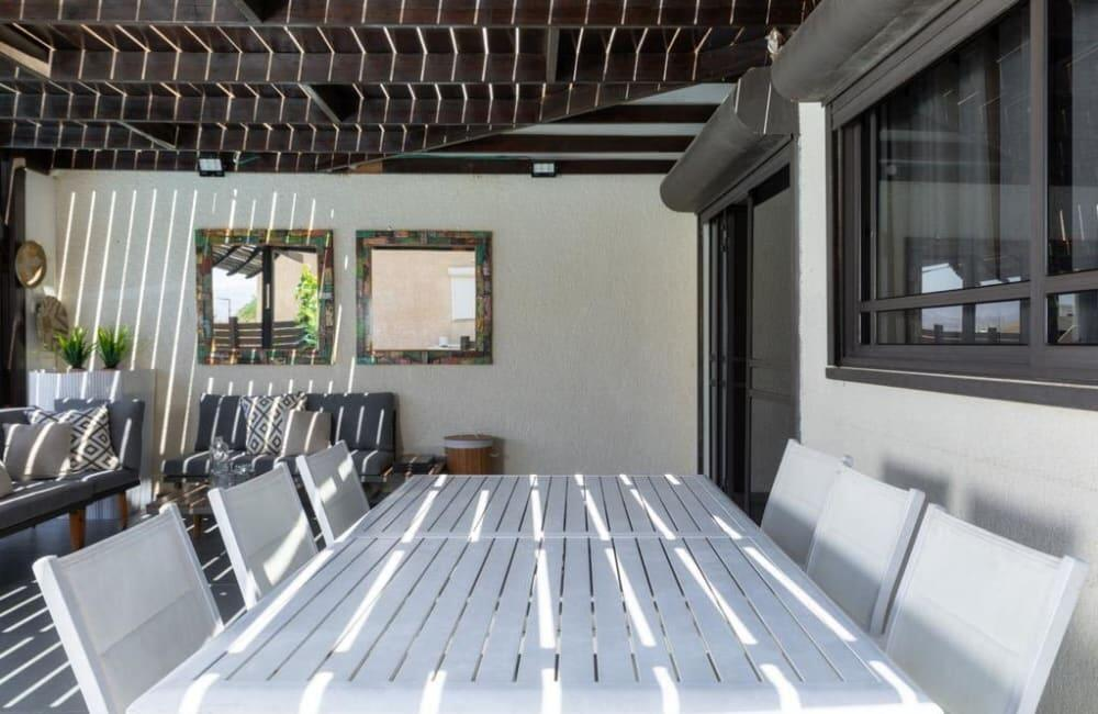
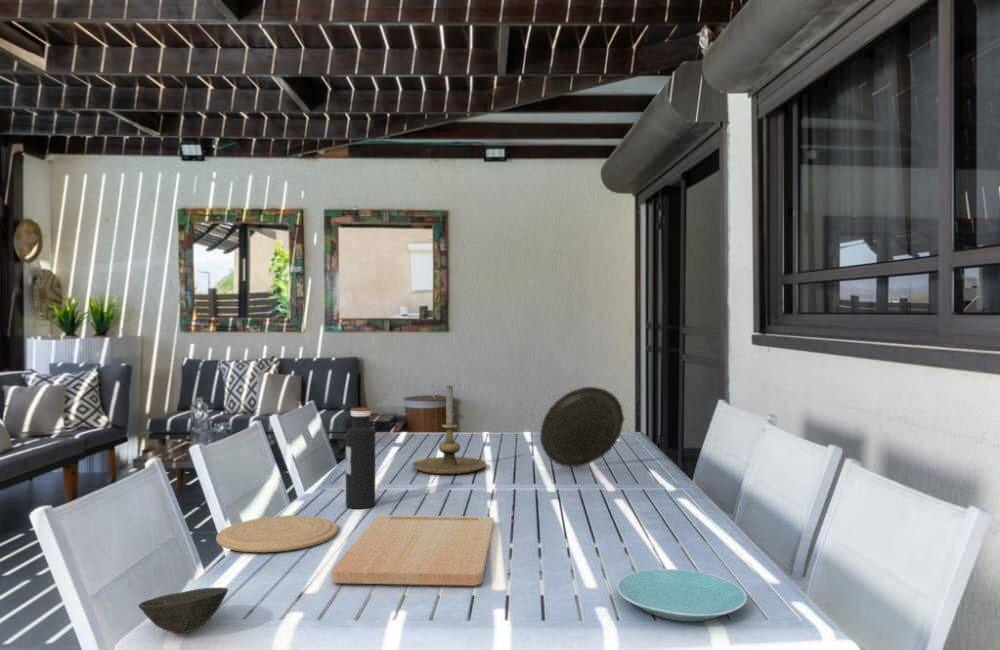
+ plate (582, 427)
+ bowl (190, 595)
+ plate (680, 596)
+ plate (278, 531)
+ cutting board (422, 545)
+ candle holder (449, 426)
+ water bottle (360, 456)
